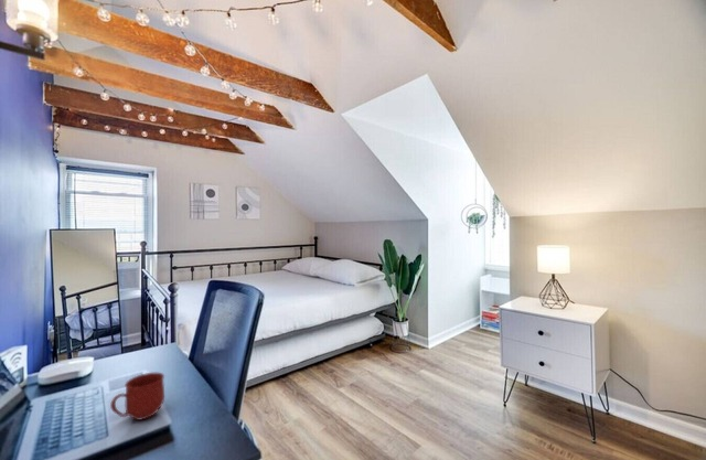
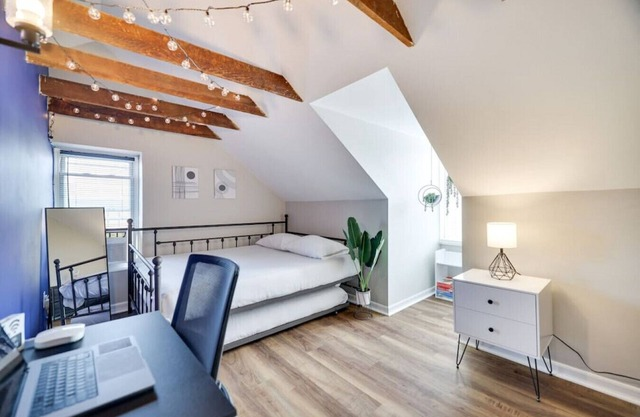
- mug (138, 399)
